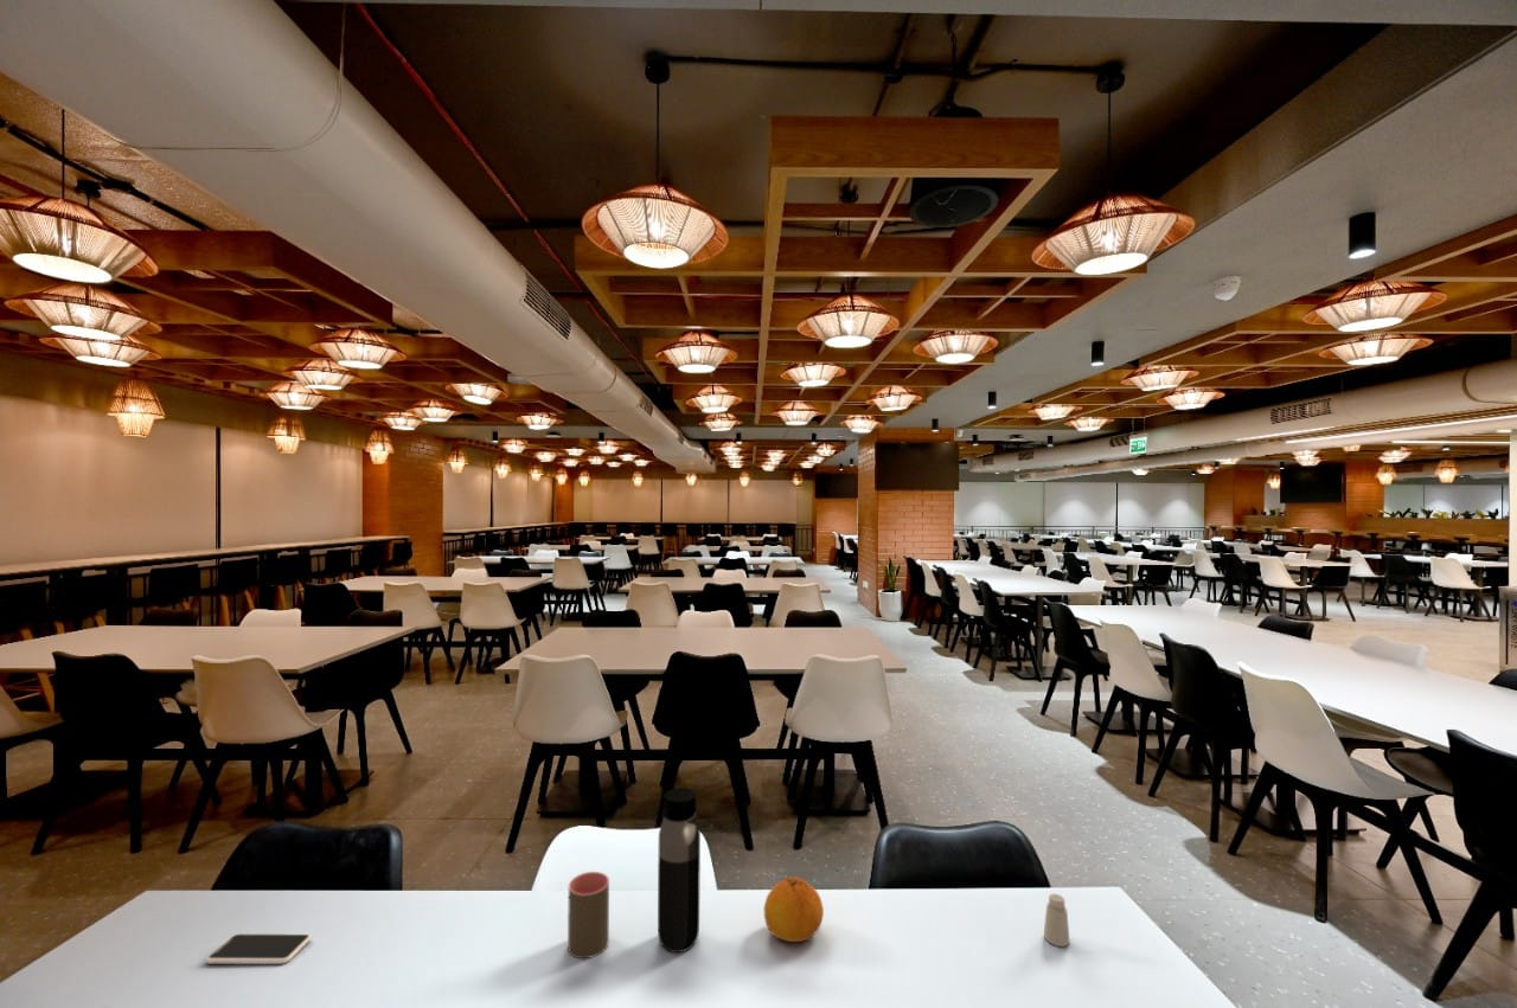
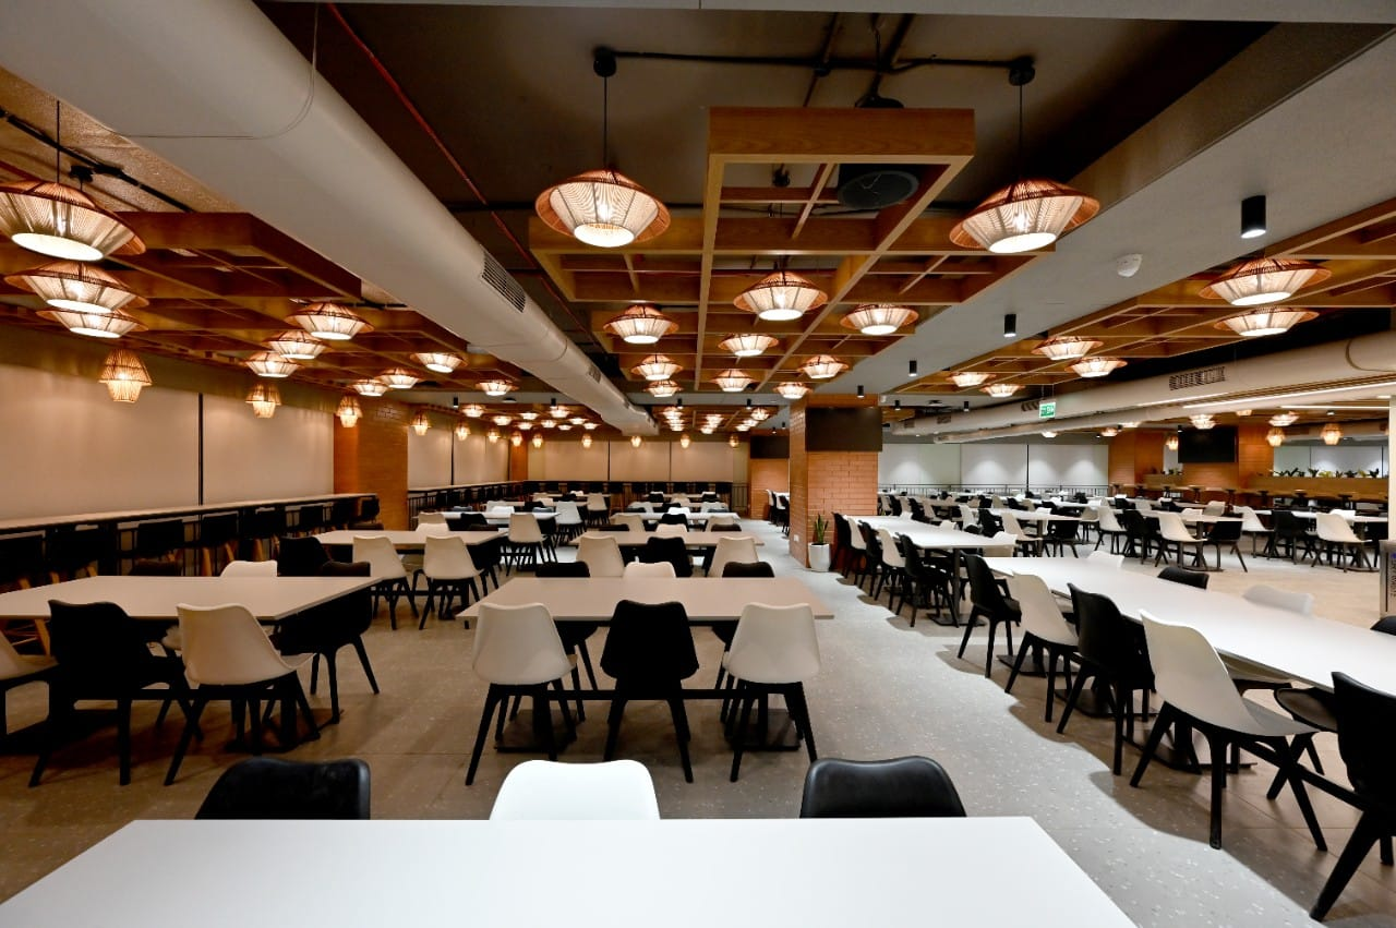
- fruit (793, 906)
- saltshaker (1056, 918)
- smartphone (260, 948)
- cup (588, 914)
- water bottle (679, 867)
